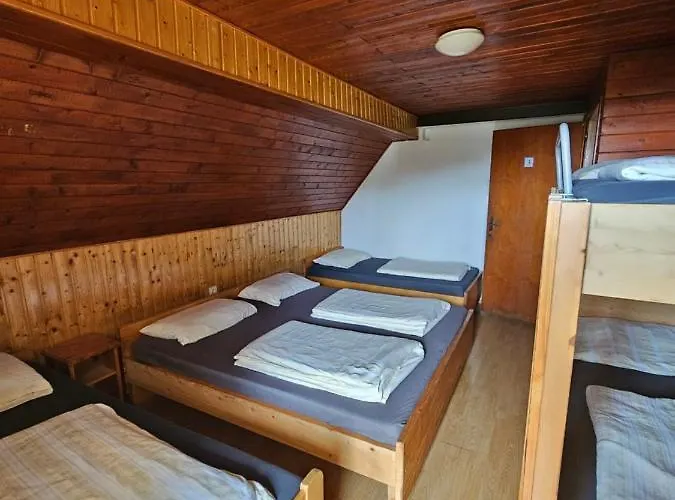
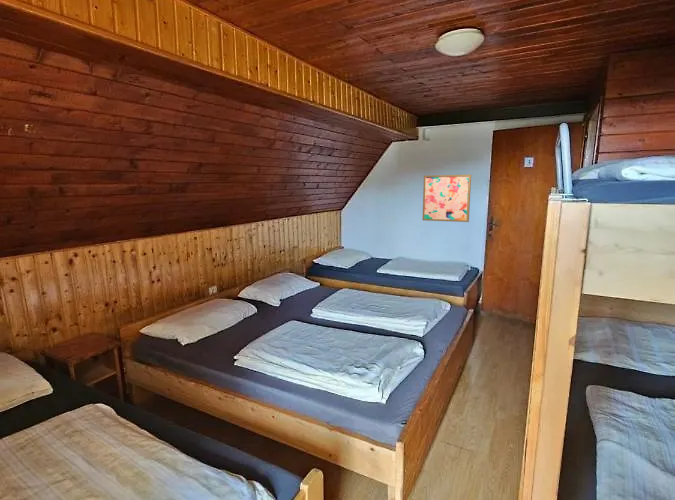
+ wall art (446, 198)
